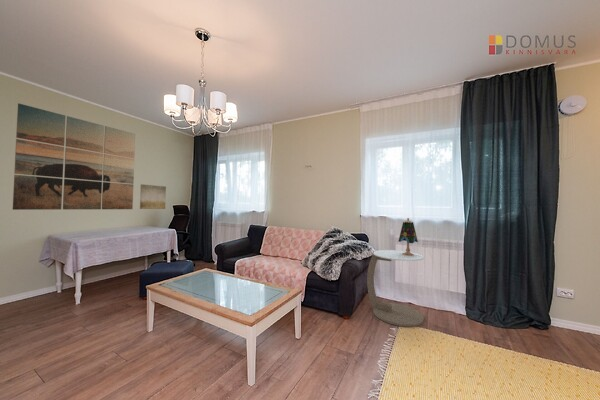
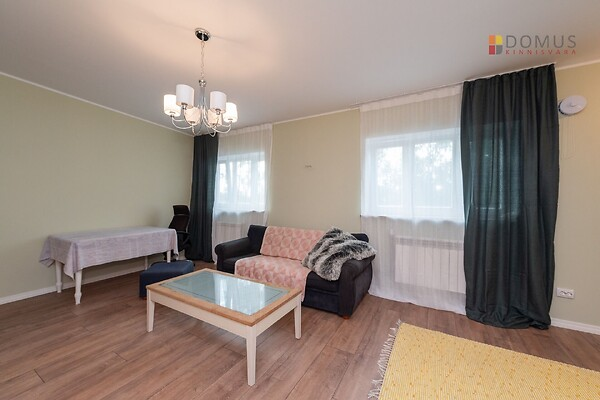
- side table (394, 303)
- table lamp (408, 236)
- wall art (153, 197)
- wall art (84, 165)
